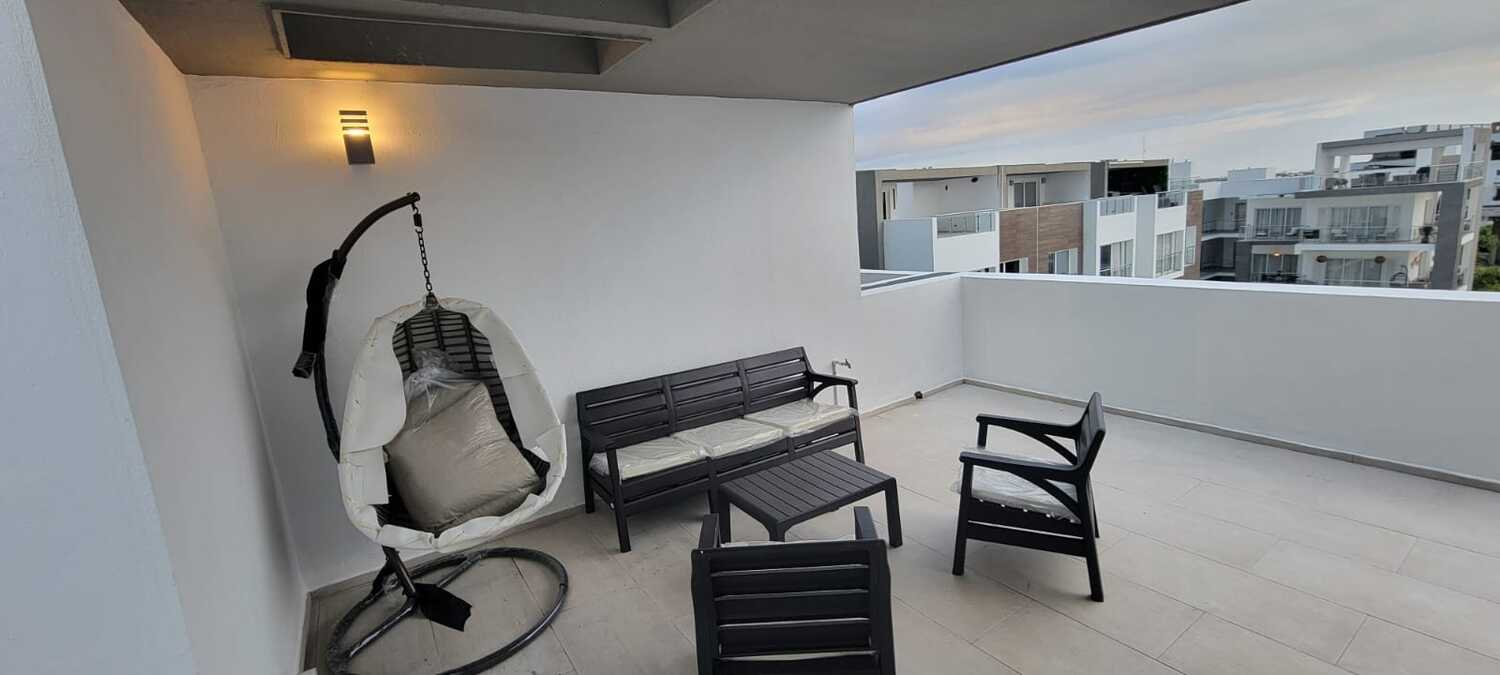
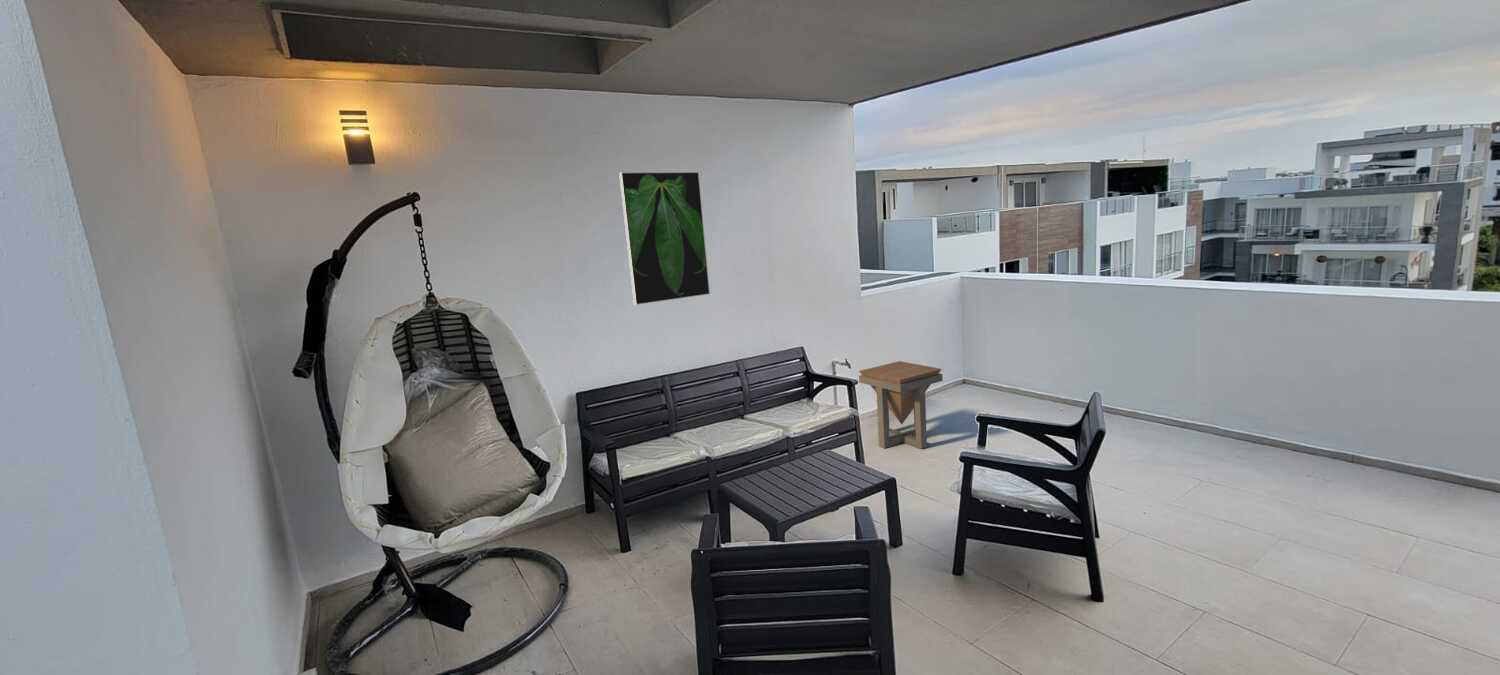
+ side table (901, 405)
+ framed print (667, 236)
